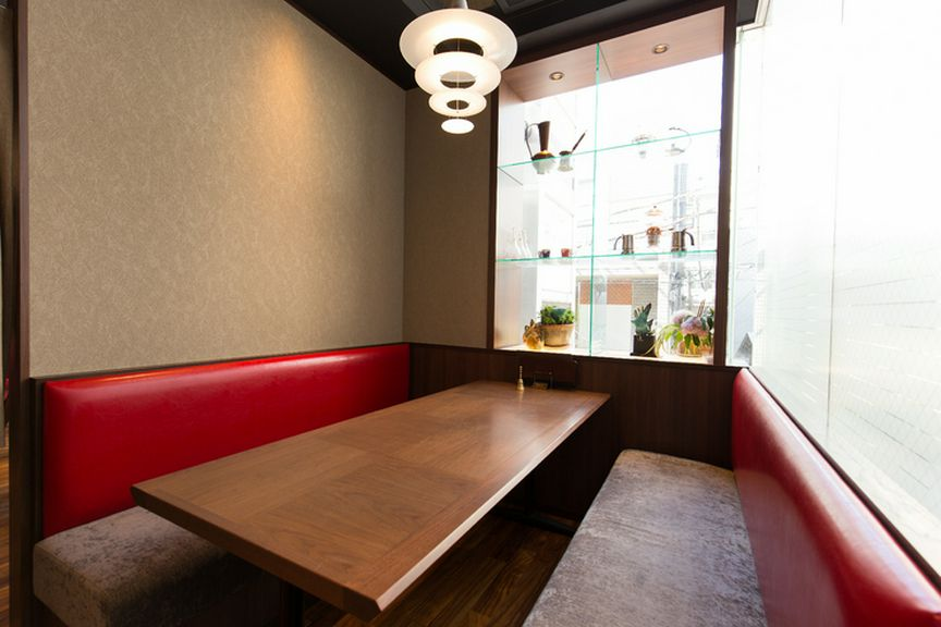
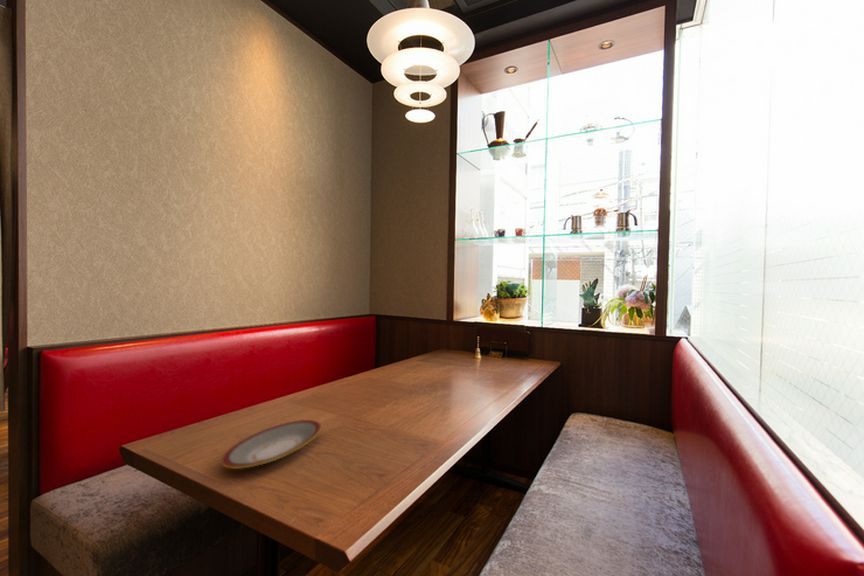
+ plate (276, 445)
